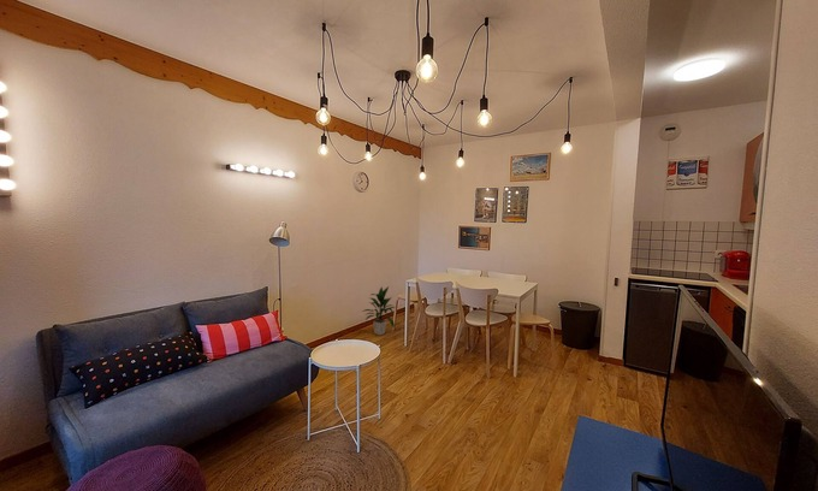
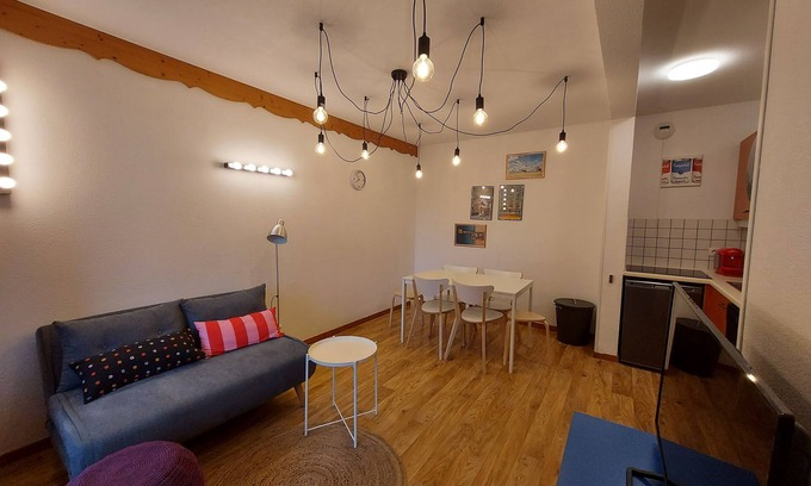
- indoor plant (380, 310)
